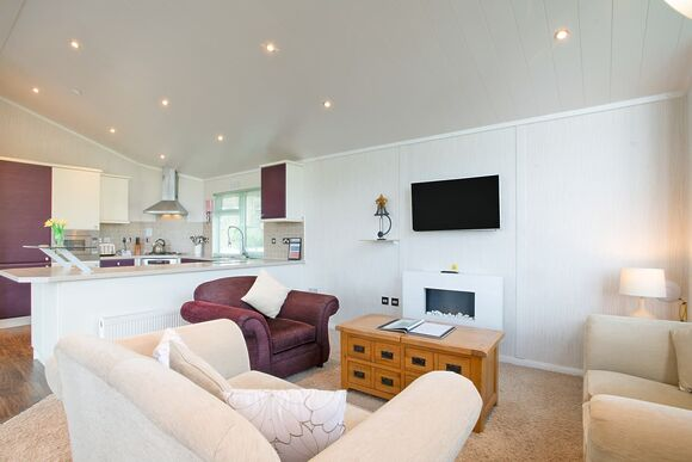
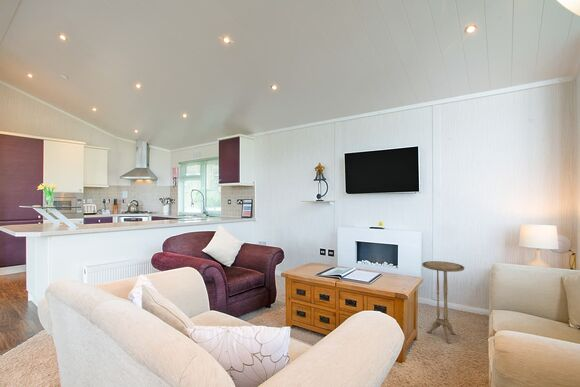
+ side table (444, 300)
